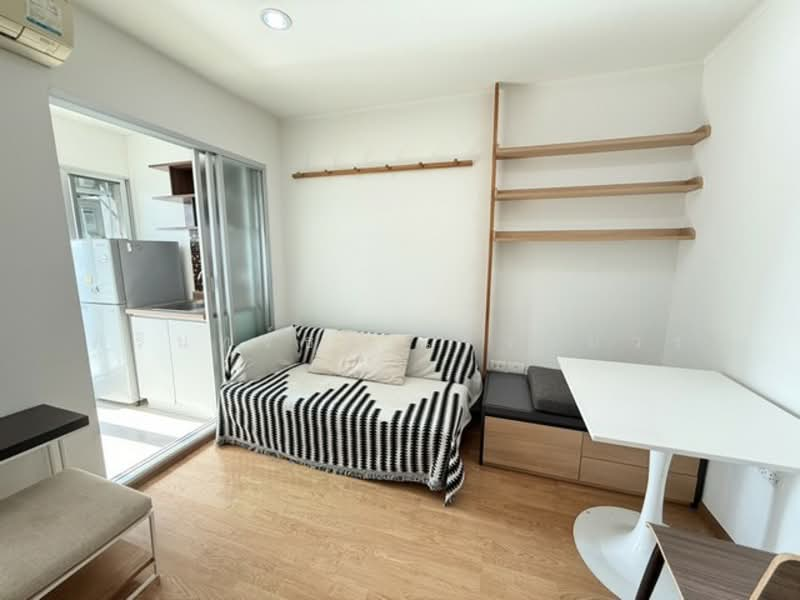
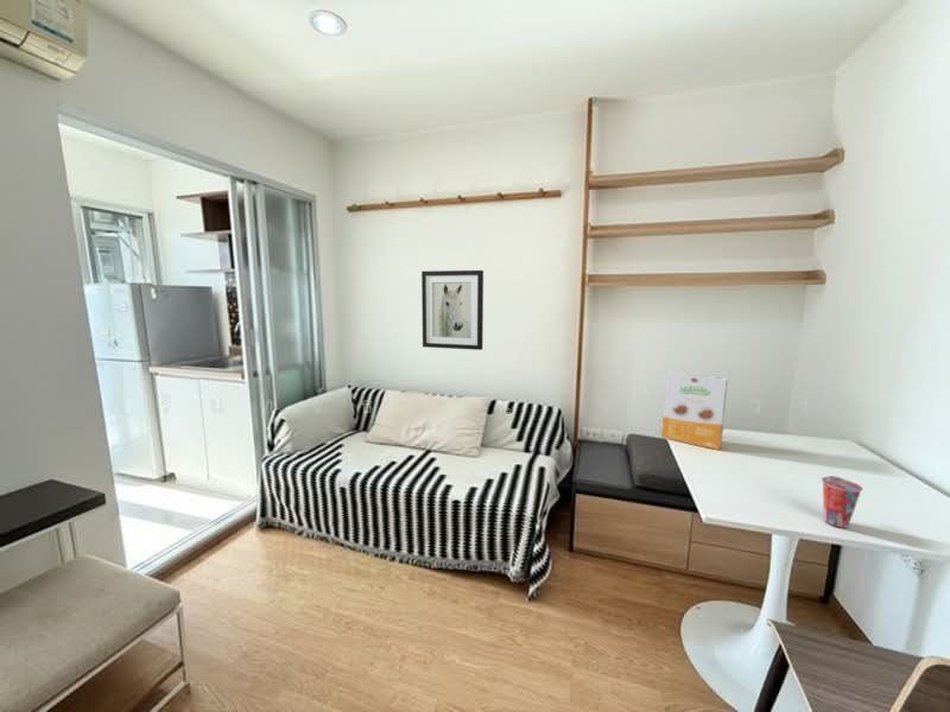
+ wall art (451, 310)
+ cup (837, 502)
+ cereal box (694, 408)
